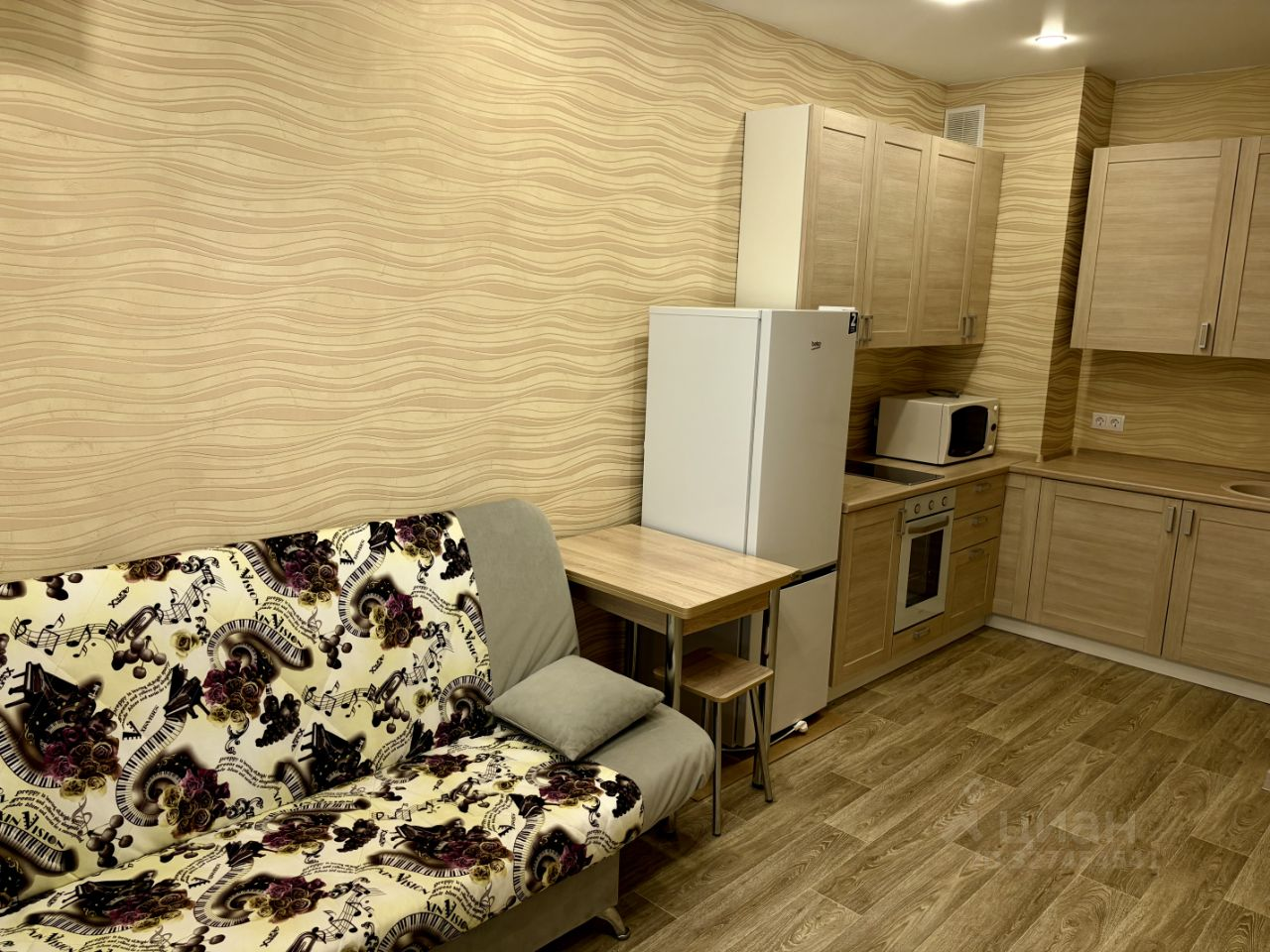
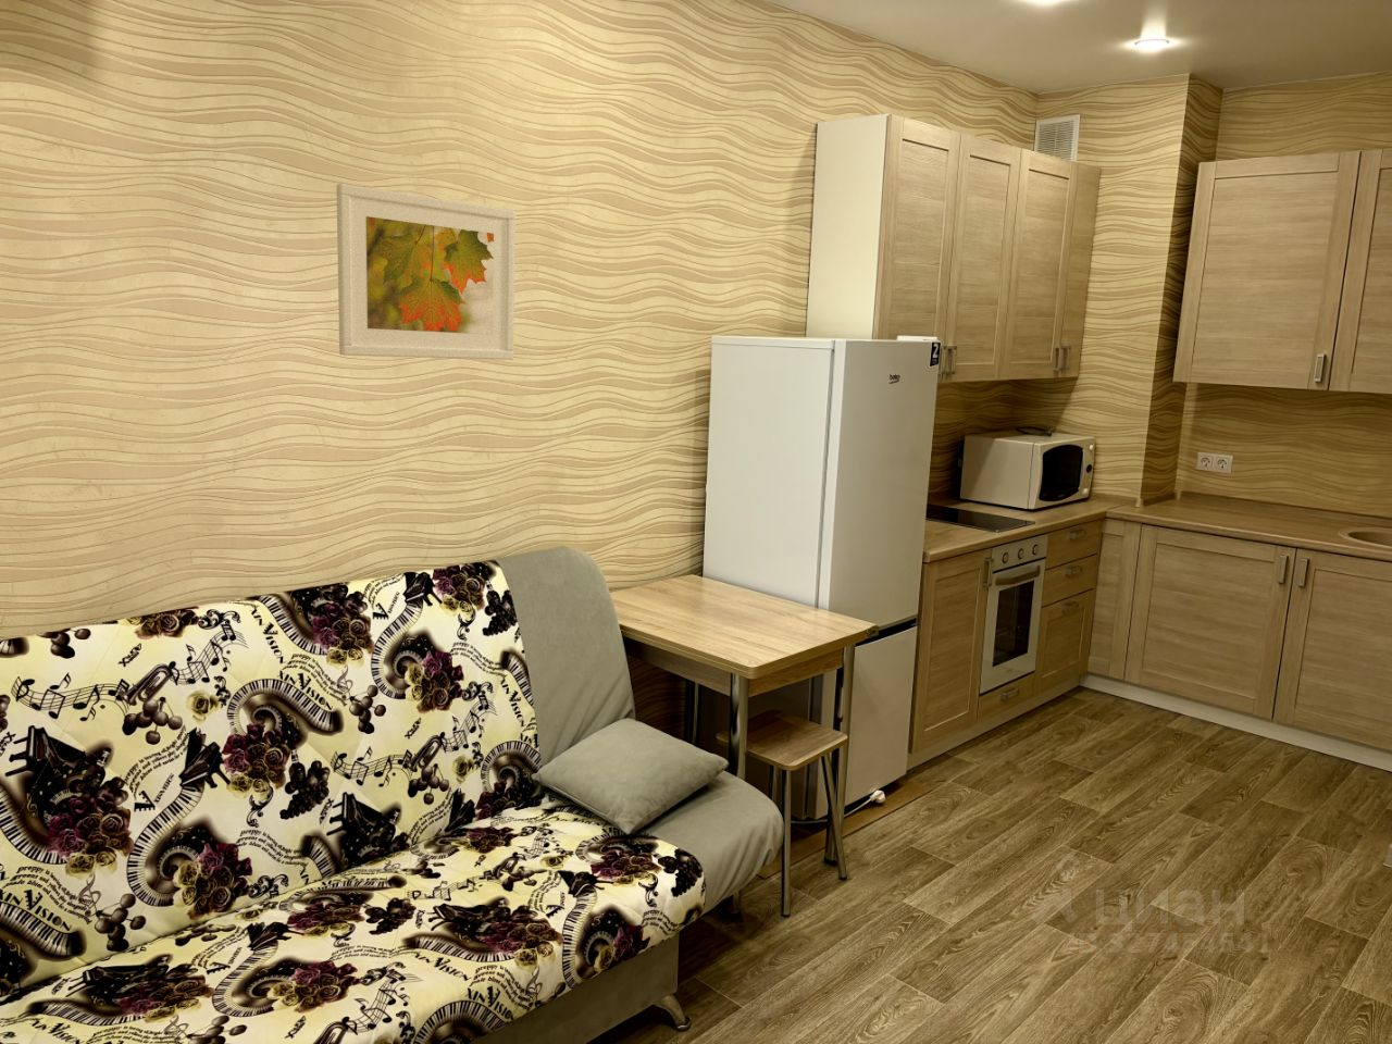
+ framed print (432, 279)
